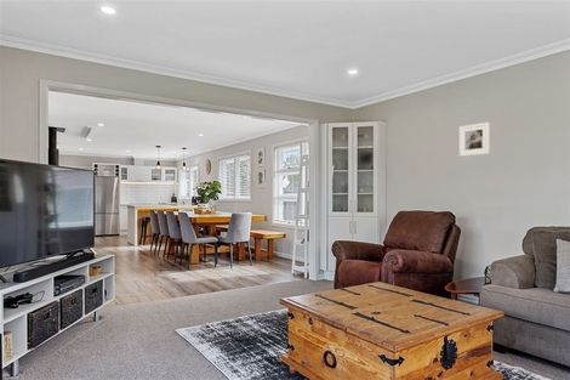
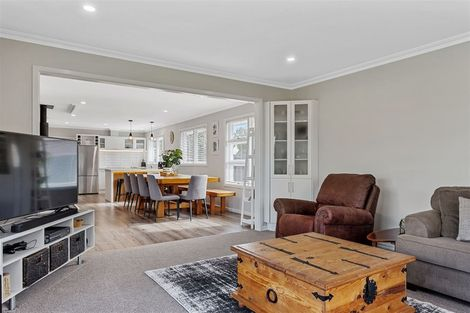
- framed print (473, 140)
